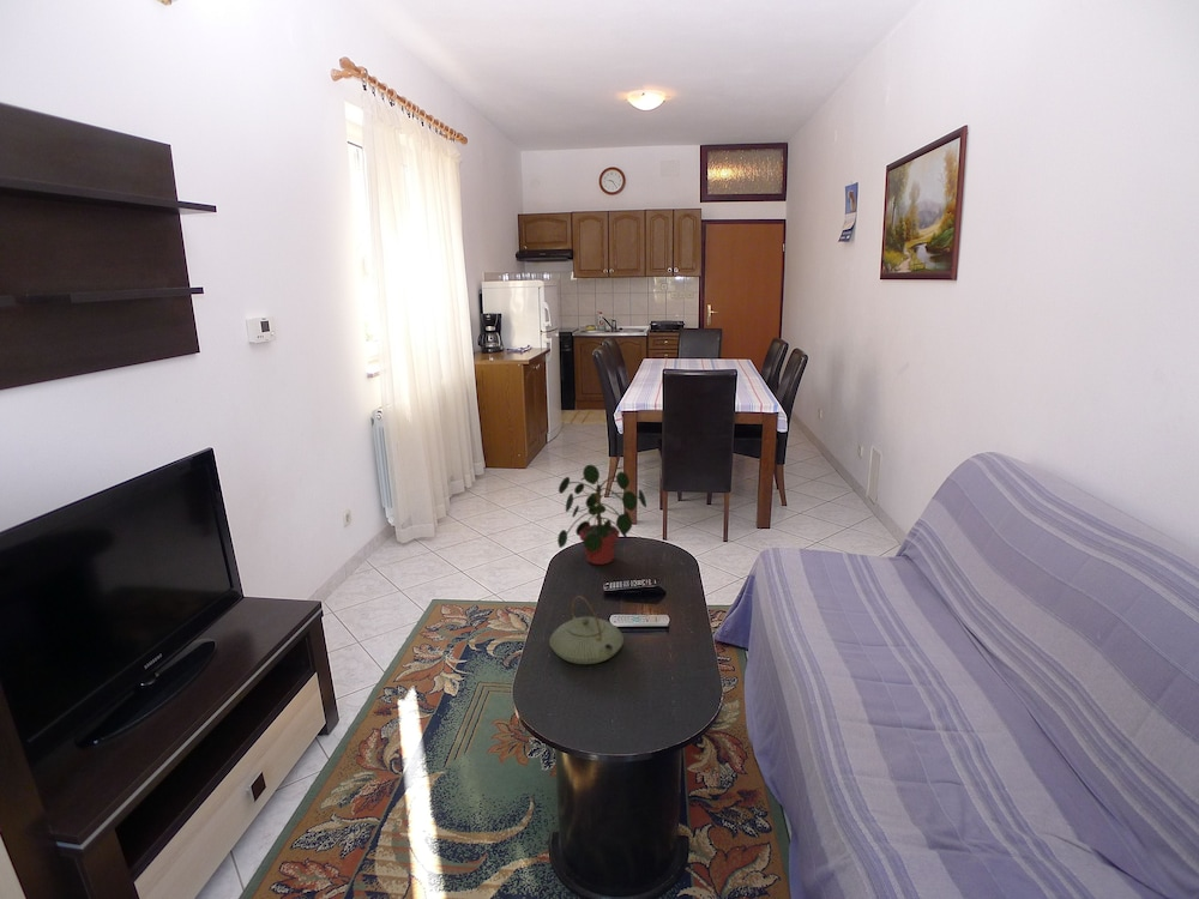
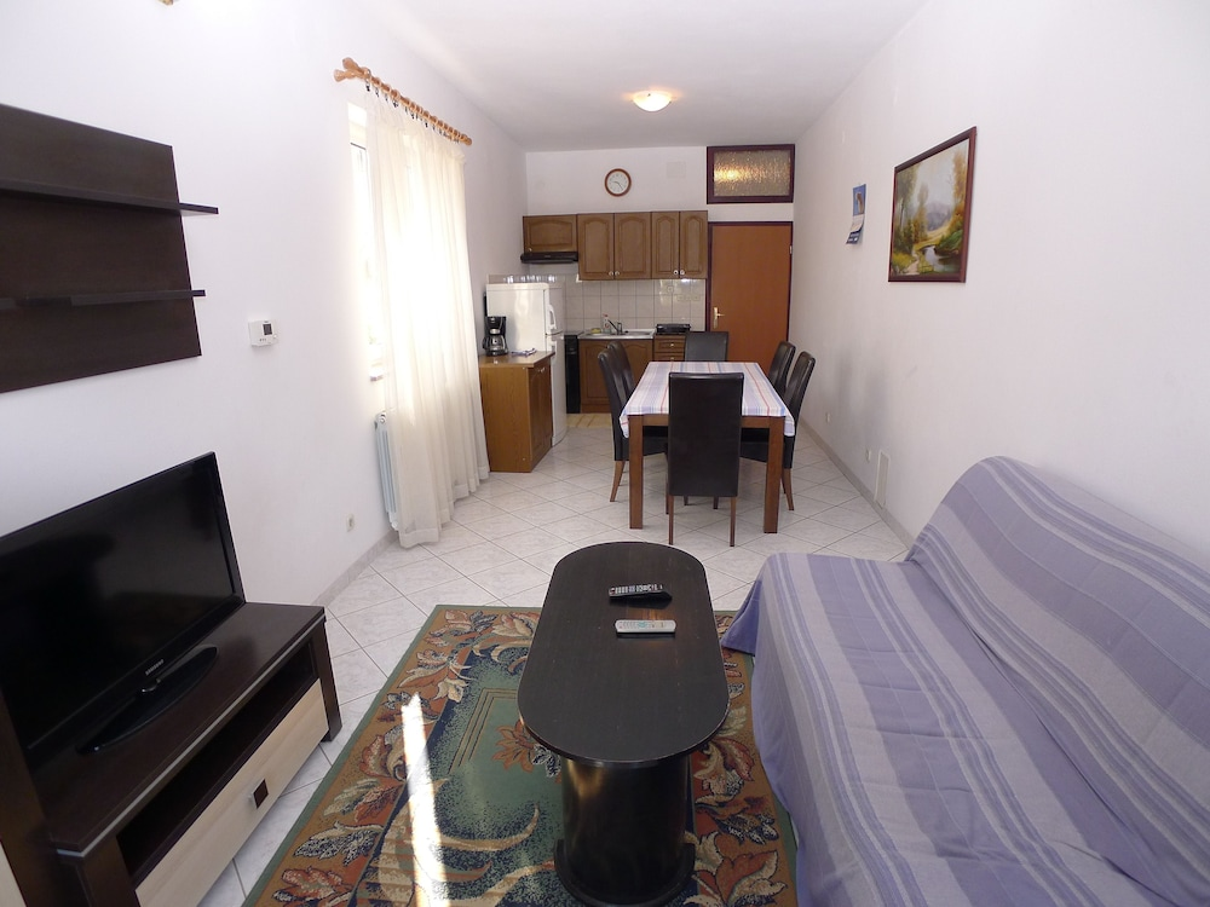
- potted plant (601, 512)
- teapot (588, 627)
